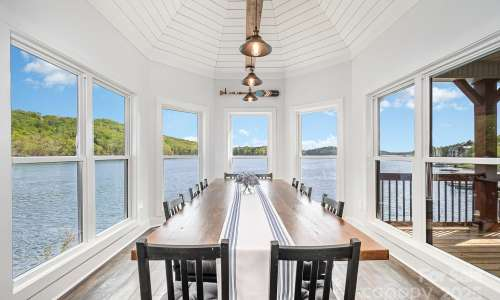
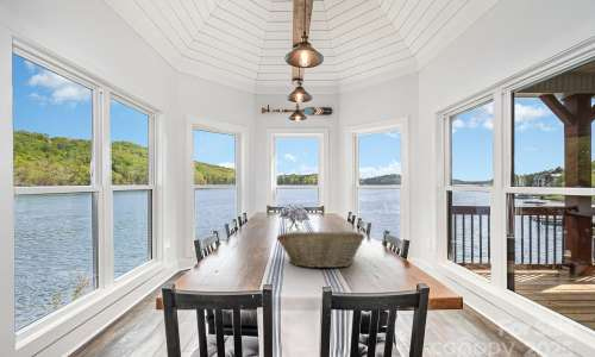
+ fruit basket (320, 244)
